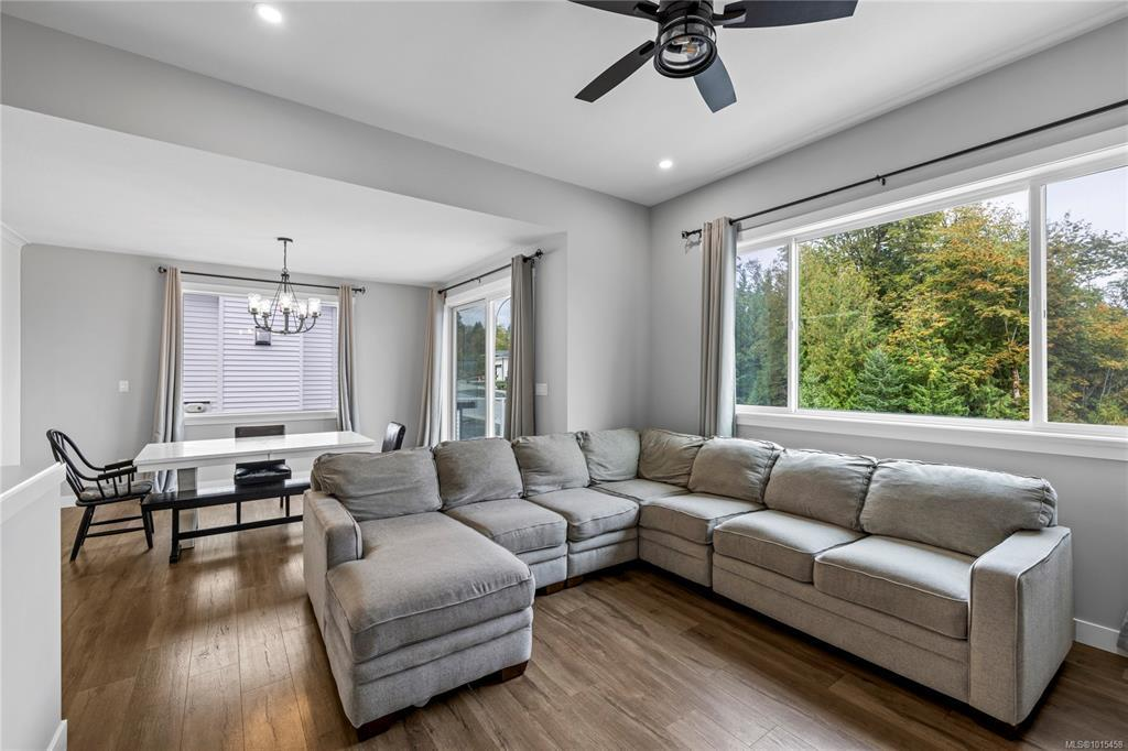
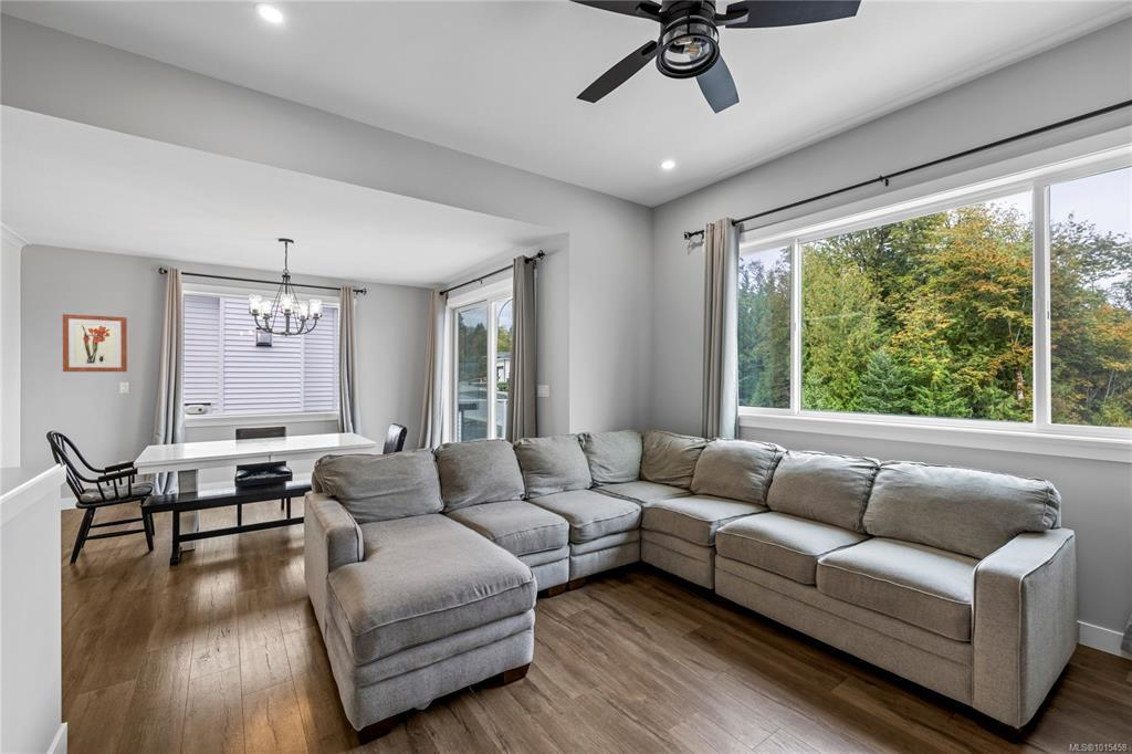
+ wall art (95, 344)
